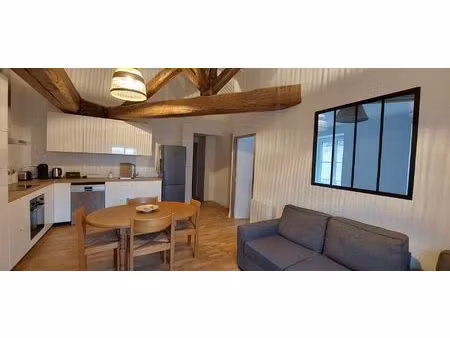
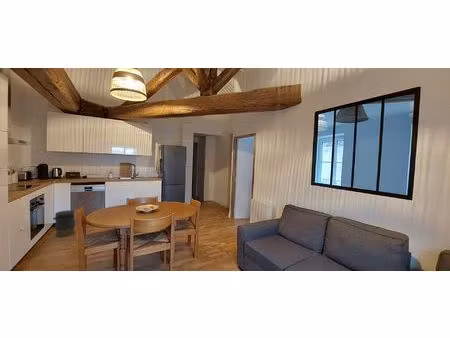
+ trash can (64, 224)
